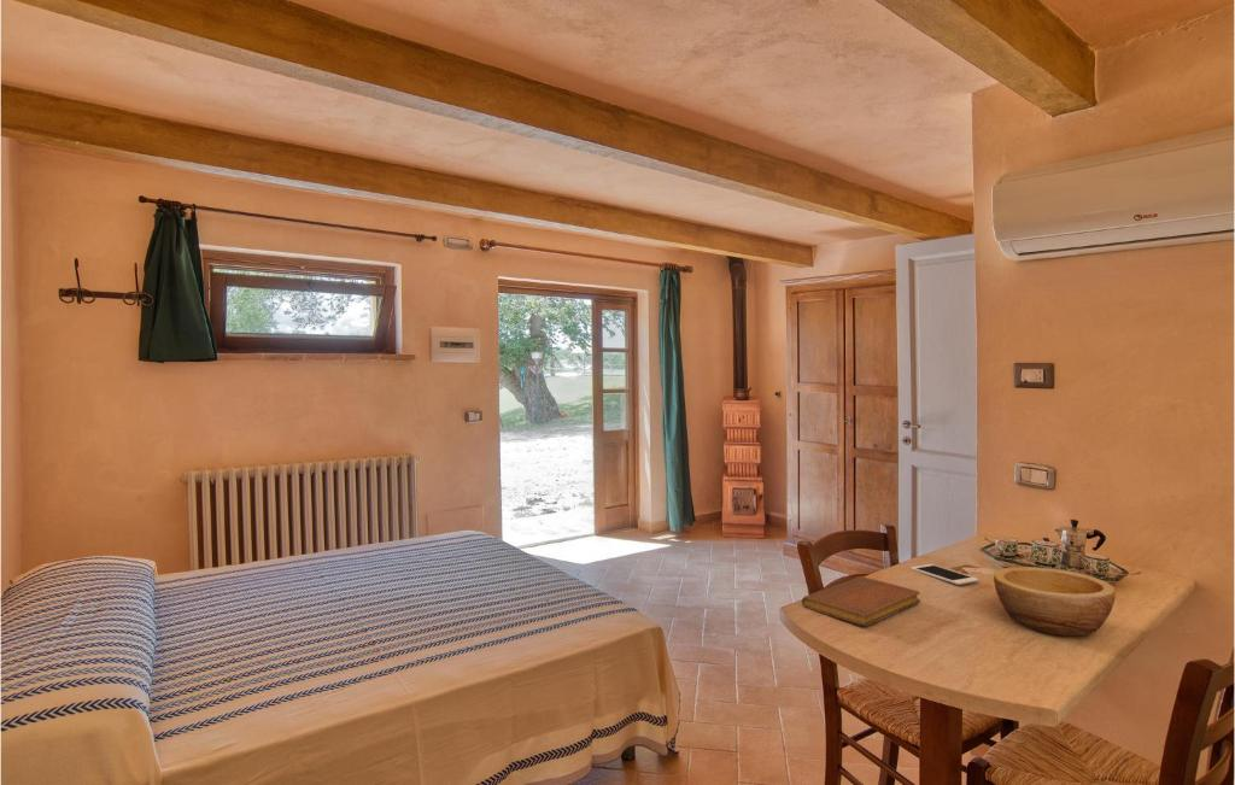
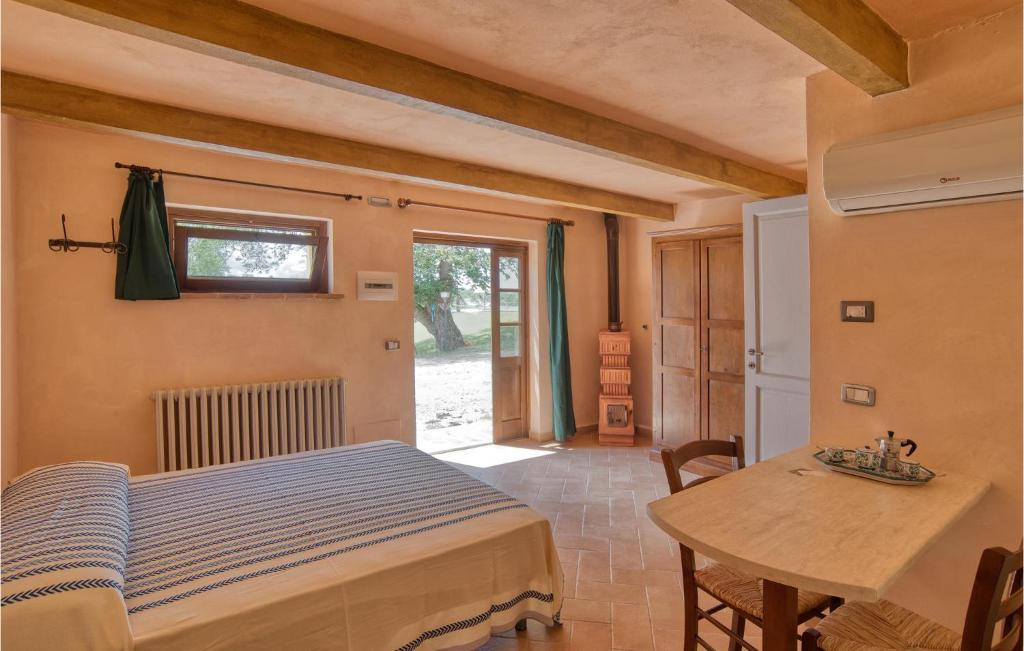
- bowl (1052, 602)
- notebook (861, 598)
- cell phone (943, 574)
